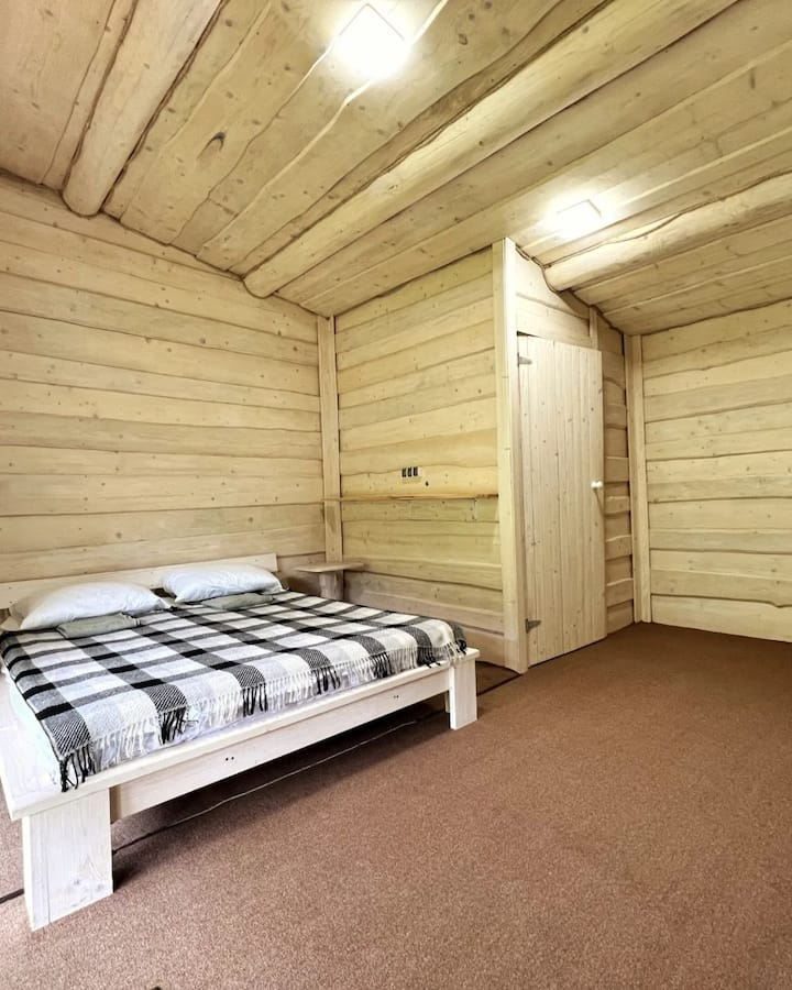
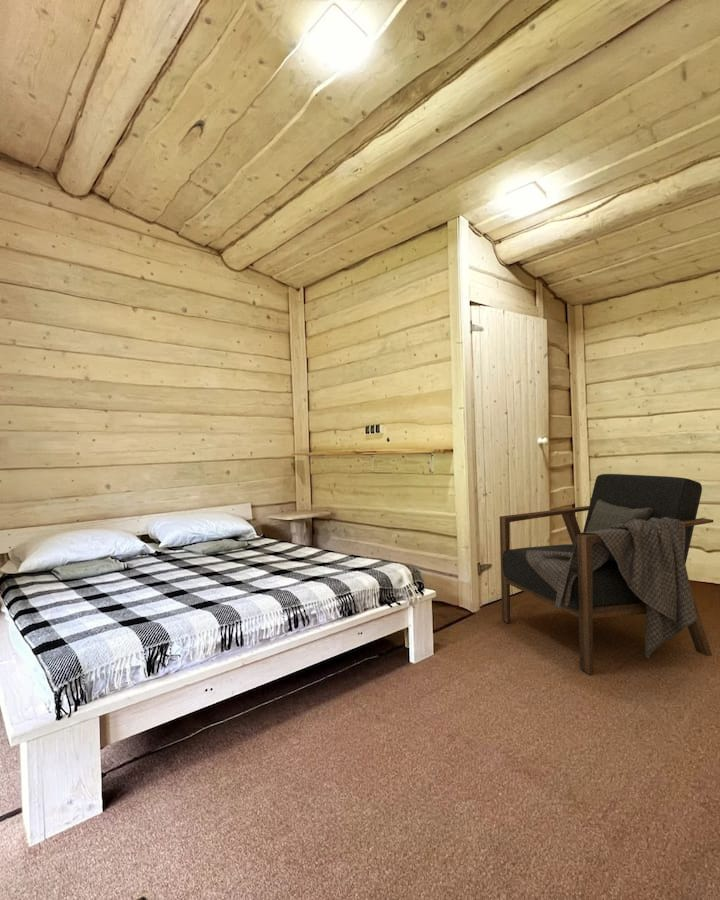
+ armchair (597, 558)
